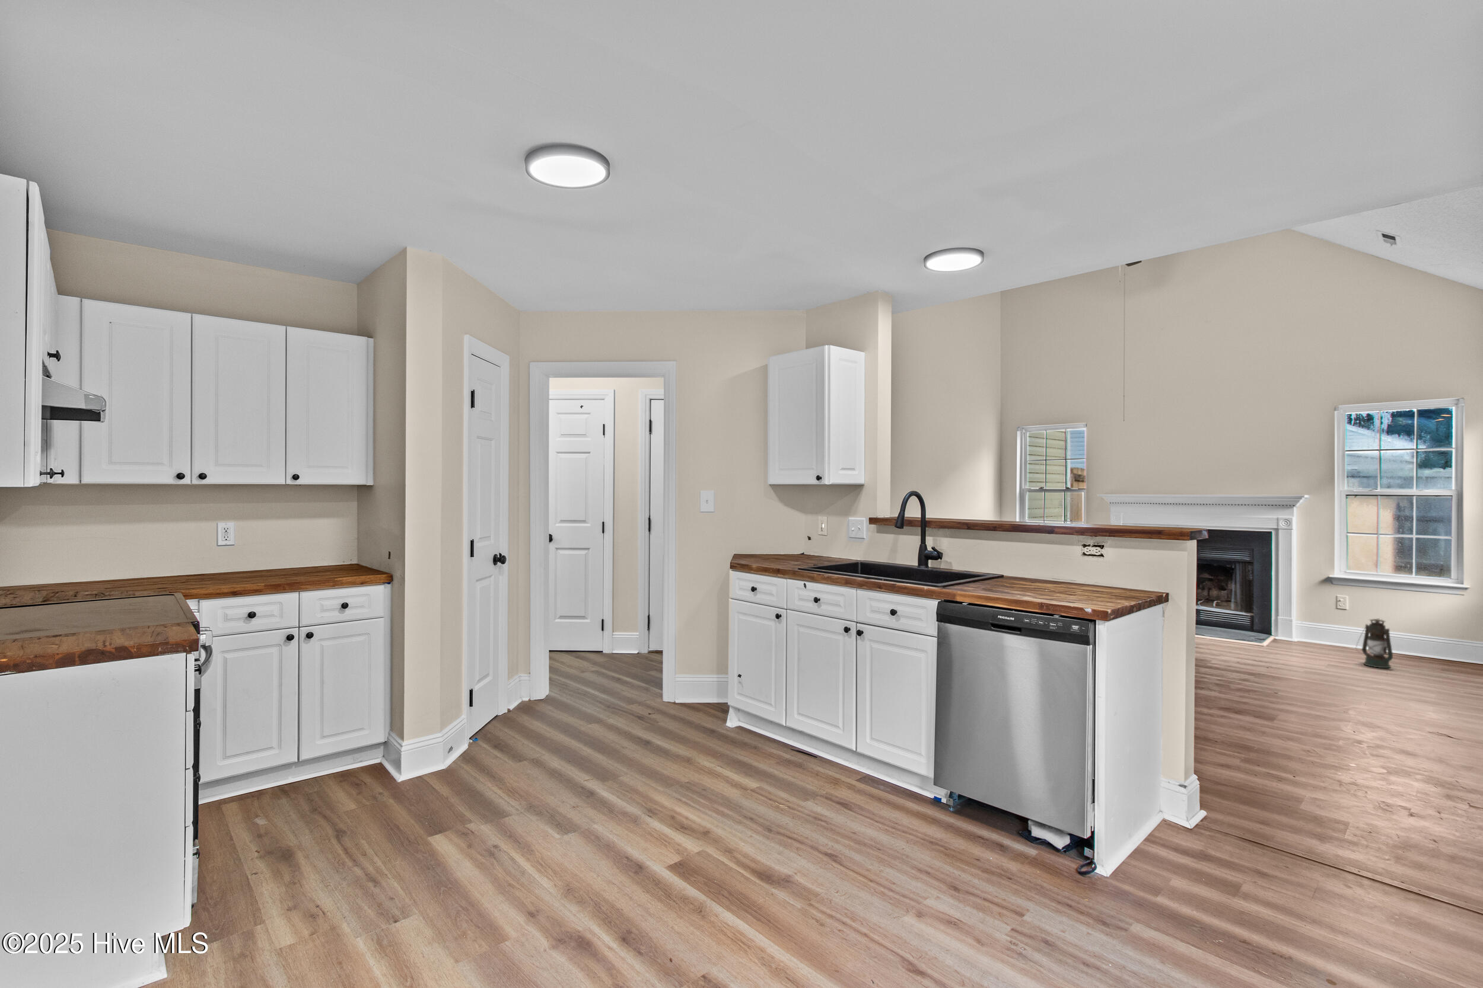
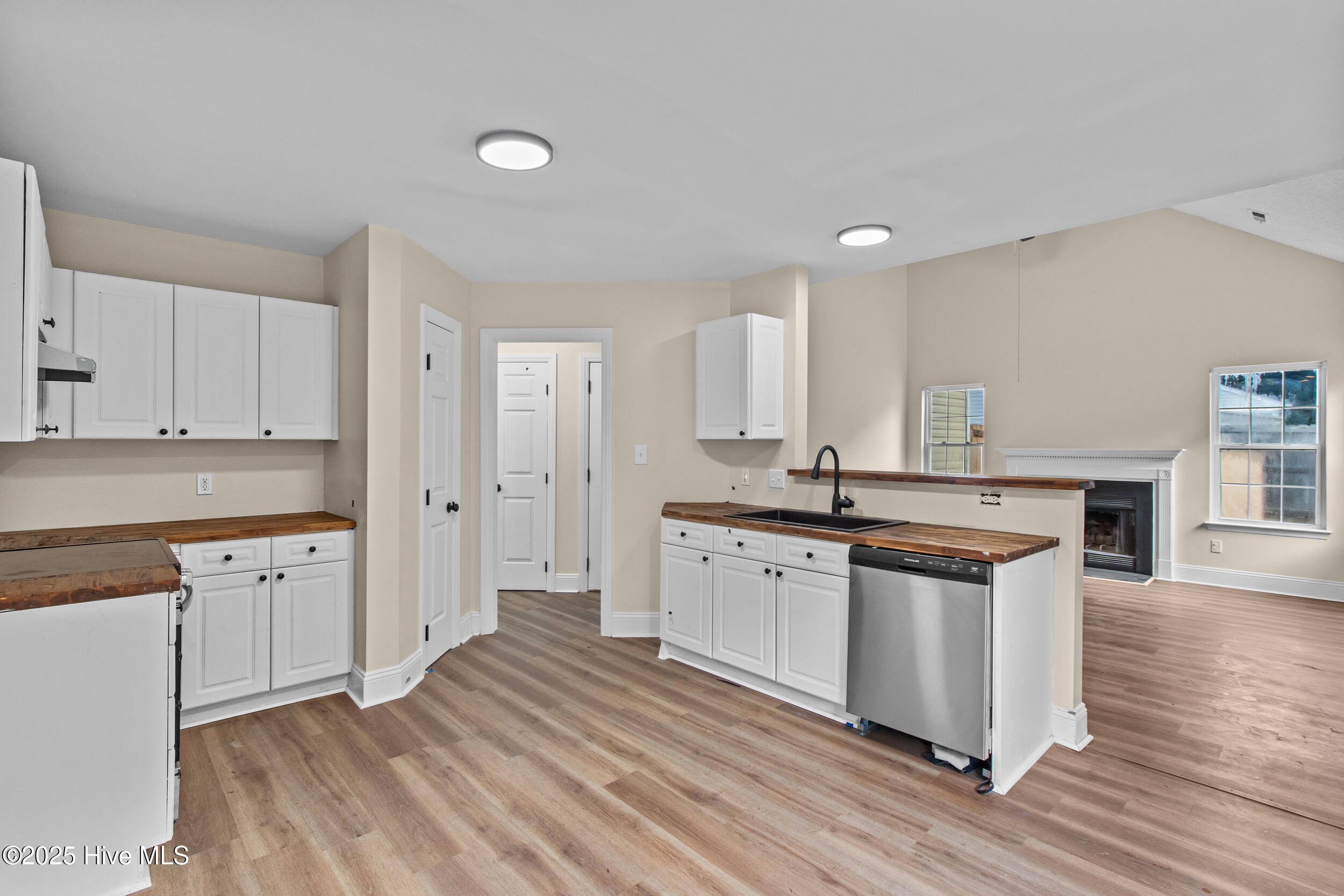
- lantern (1376, 642)
